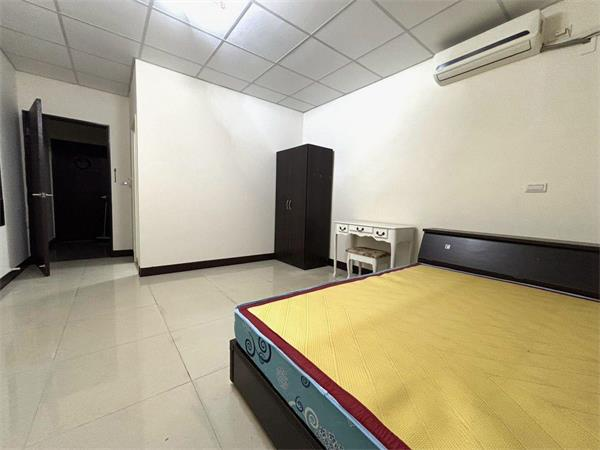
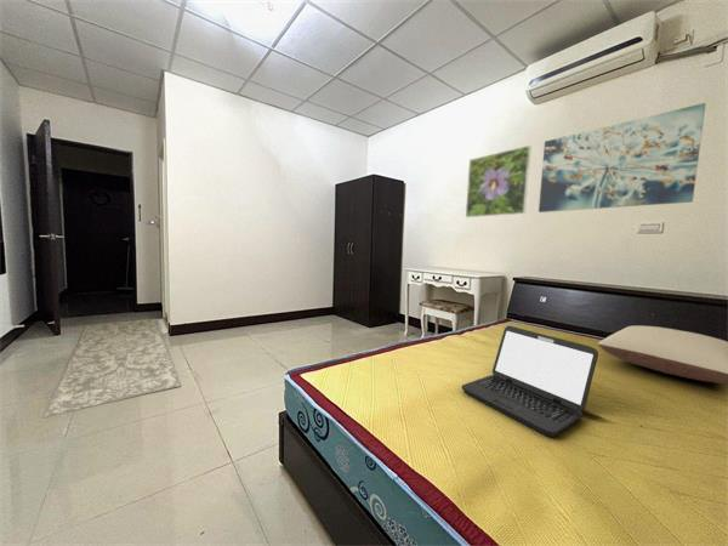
+ pillow (671, 351)
+ wall art (608, 166)
+ rug (121, 348)
+ laptop (524, 371)
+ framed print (495, 184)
